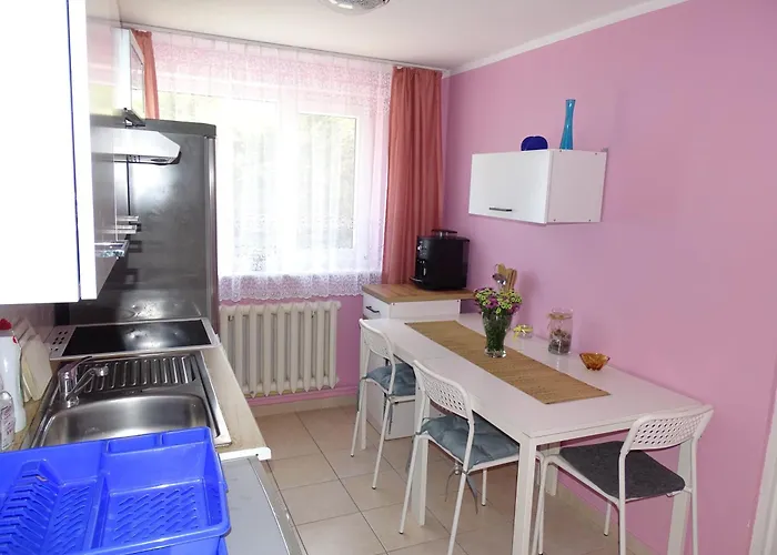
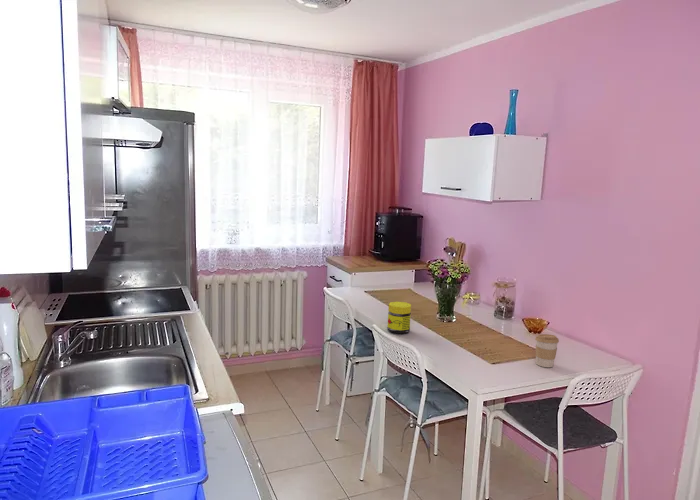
+ jar (399, 317)
+ coffee cup (546, 349)
